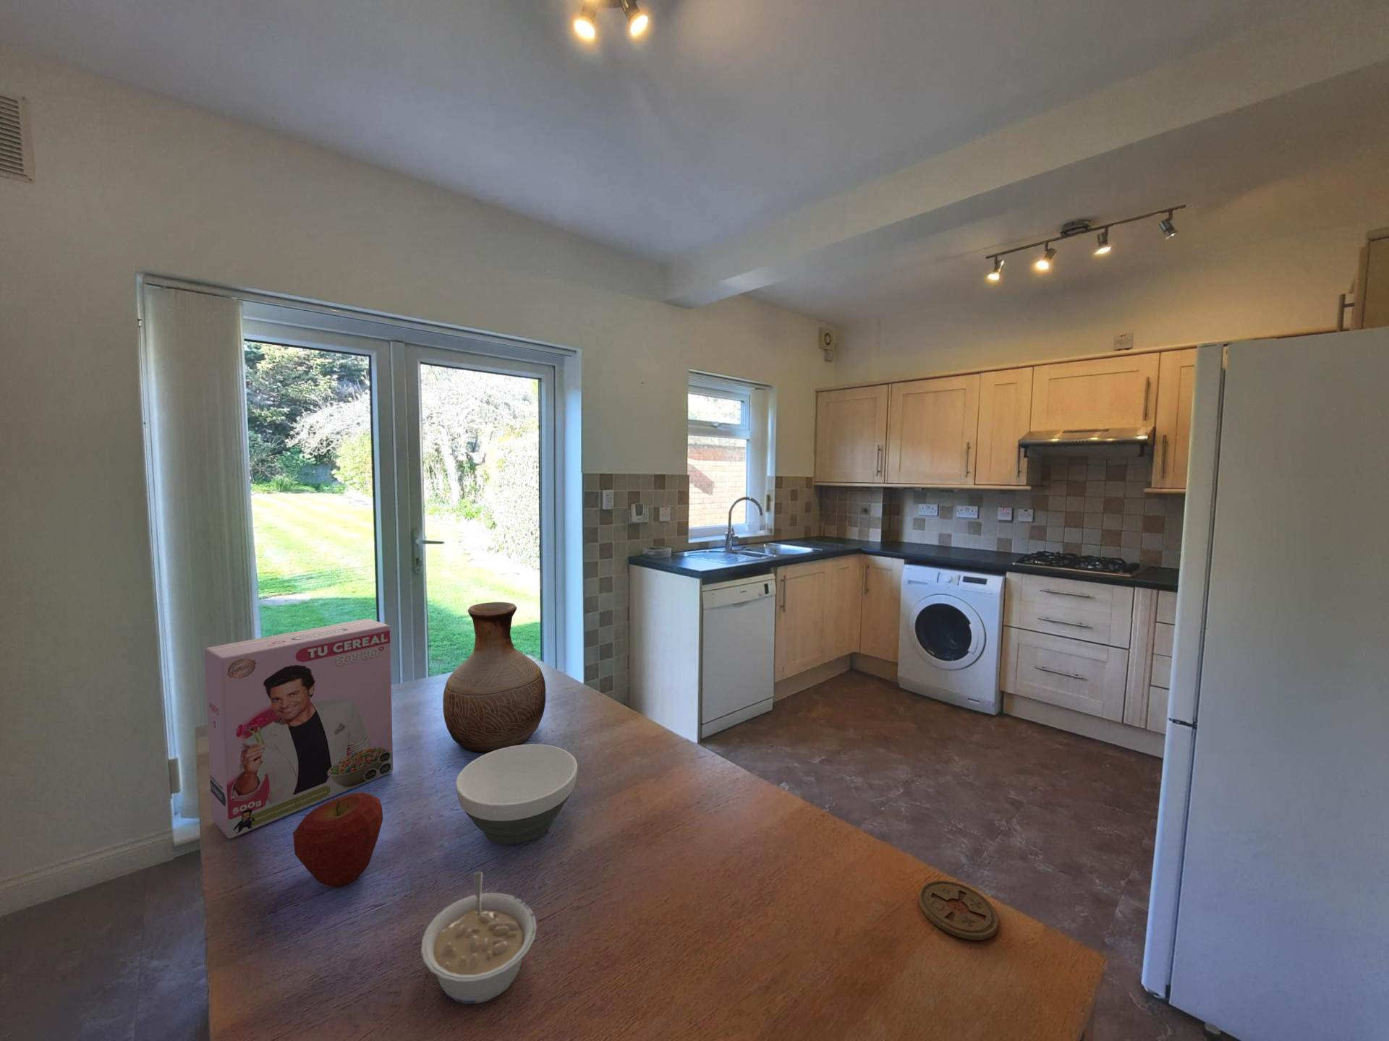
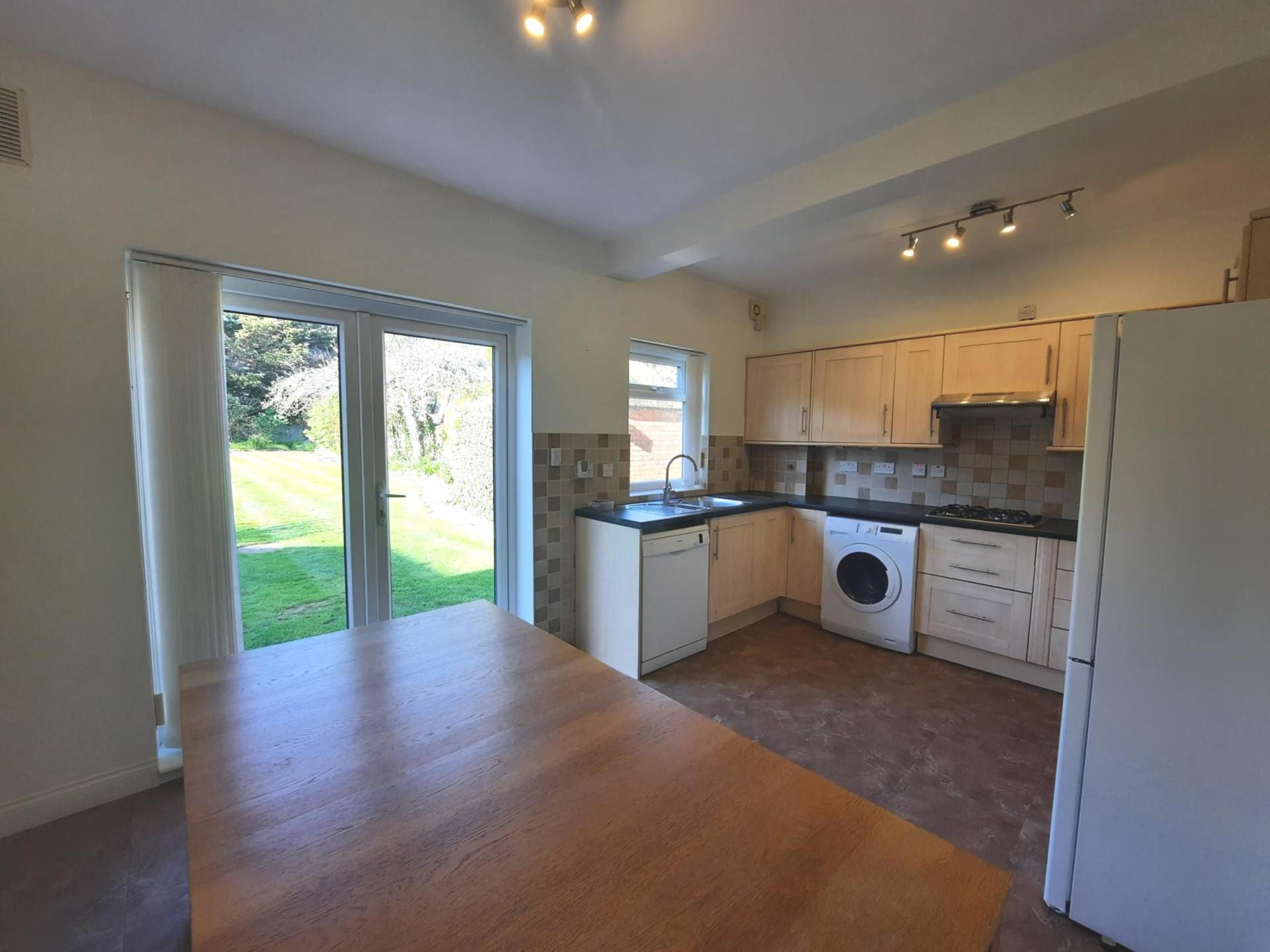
- vase (494, 671)
- legume (478, 945)
- apple (340, 839)
- bowl (518, 798)
- cereal box (306, 715)
- coaster (957, 908)
